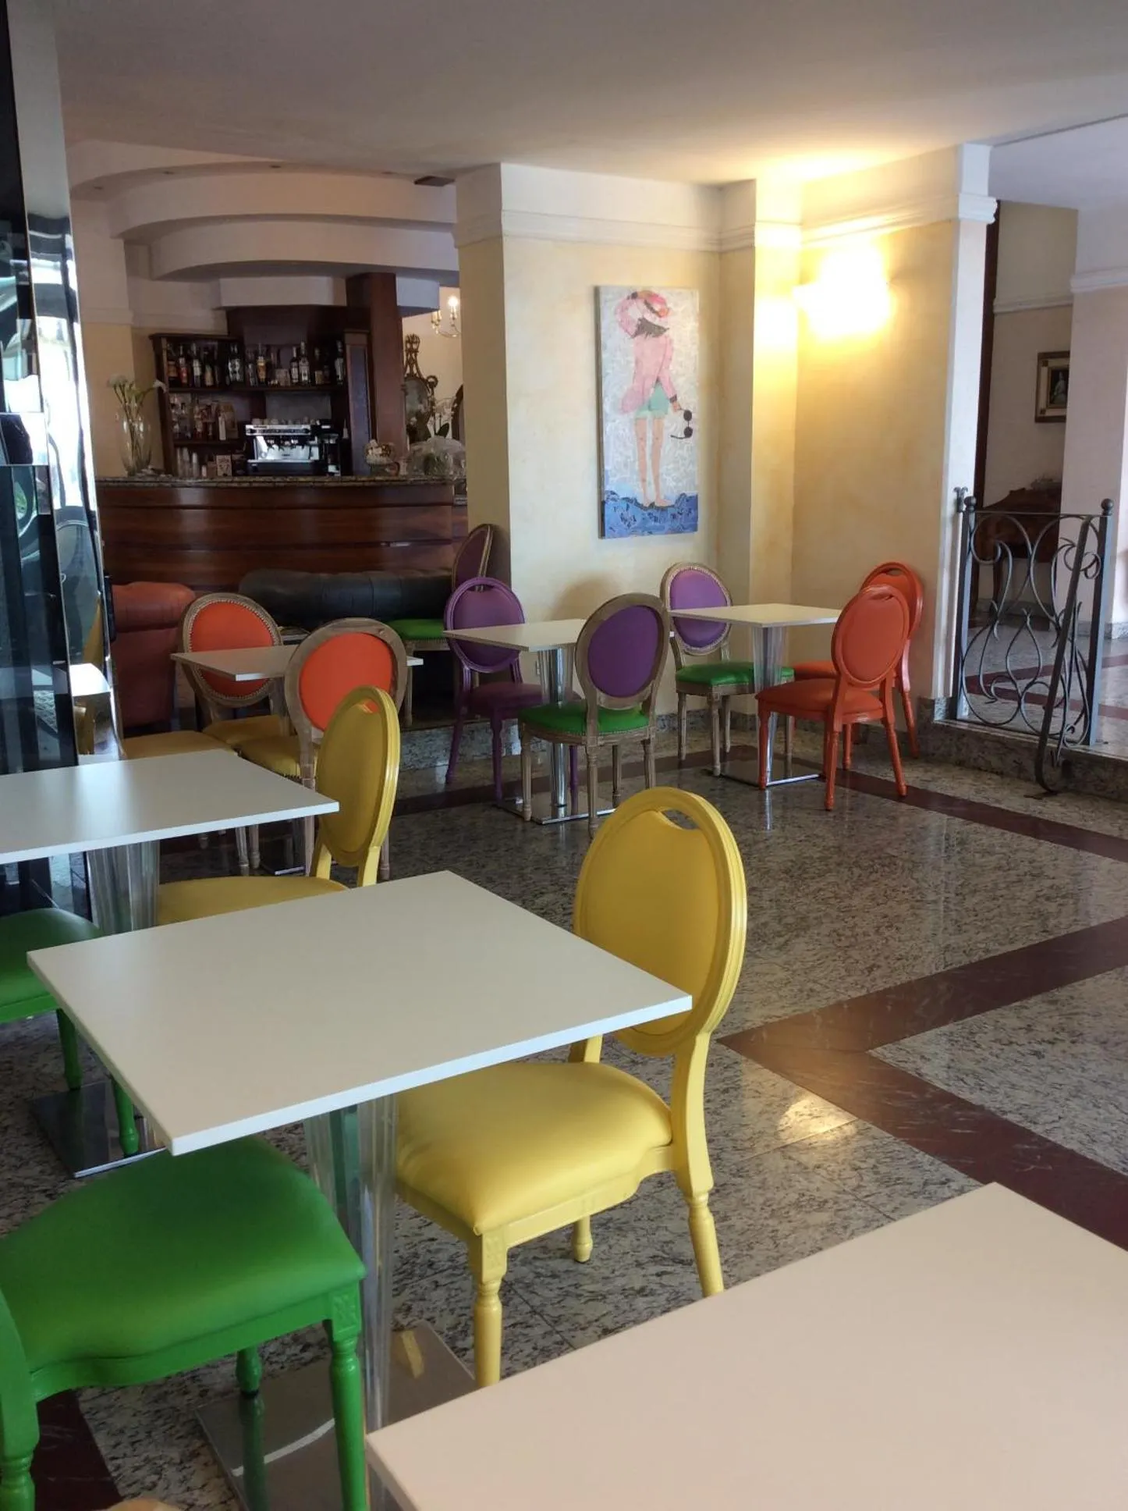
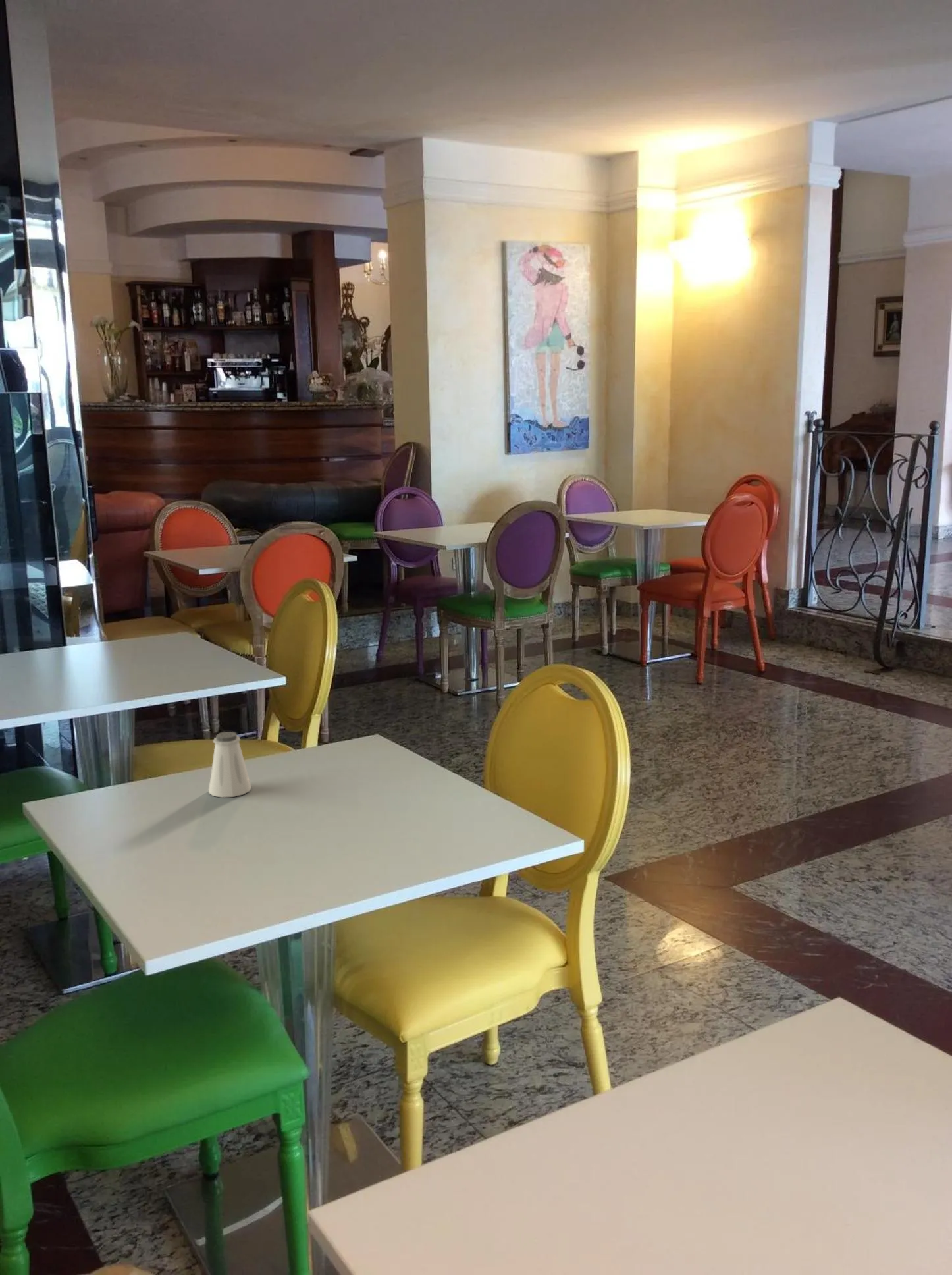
+ saltshaker (228, 762)
